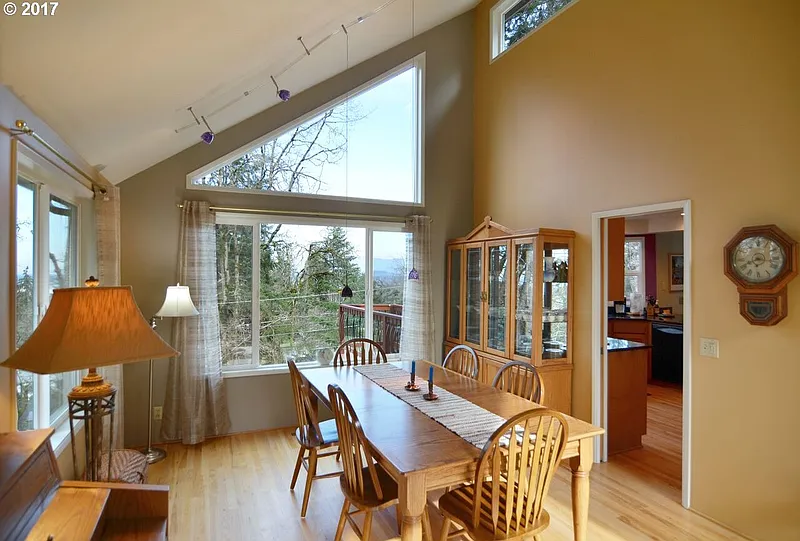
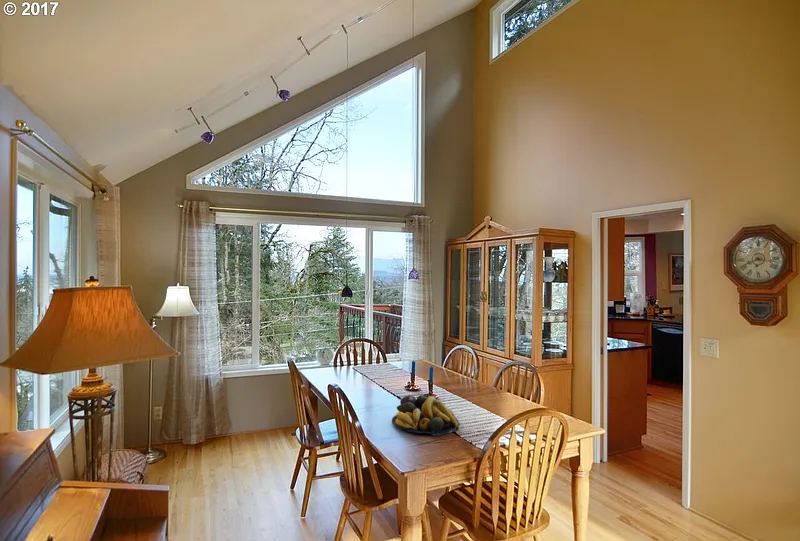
+ fruit bowl (425, 410)
